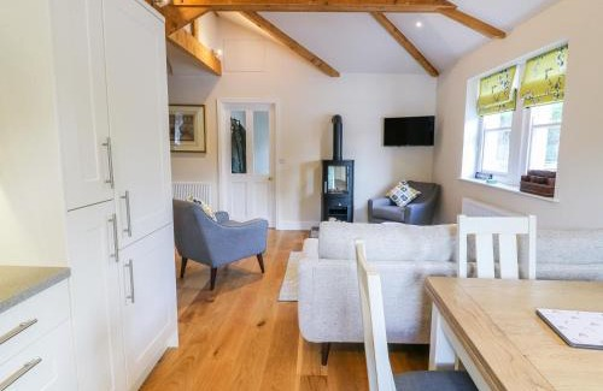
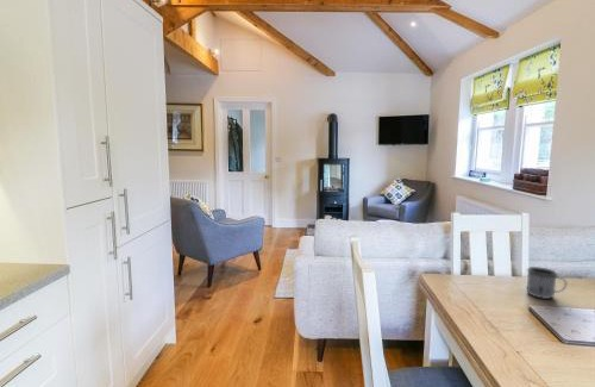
+ mug (545, 283)
